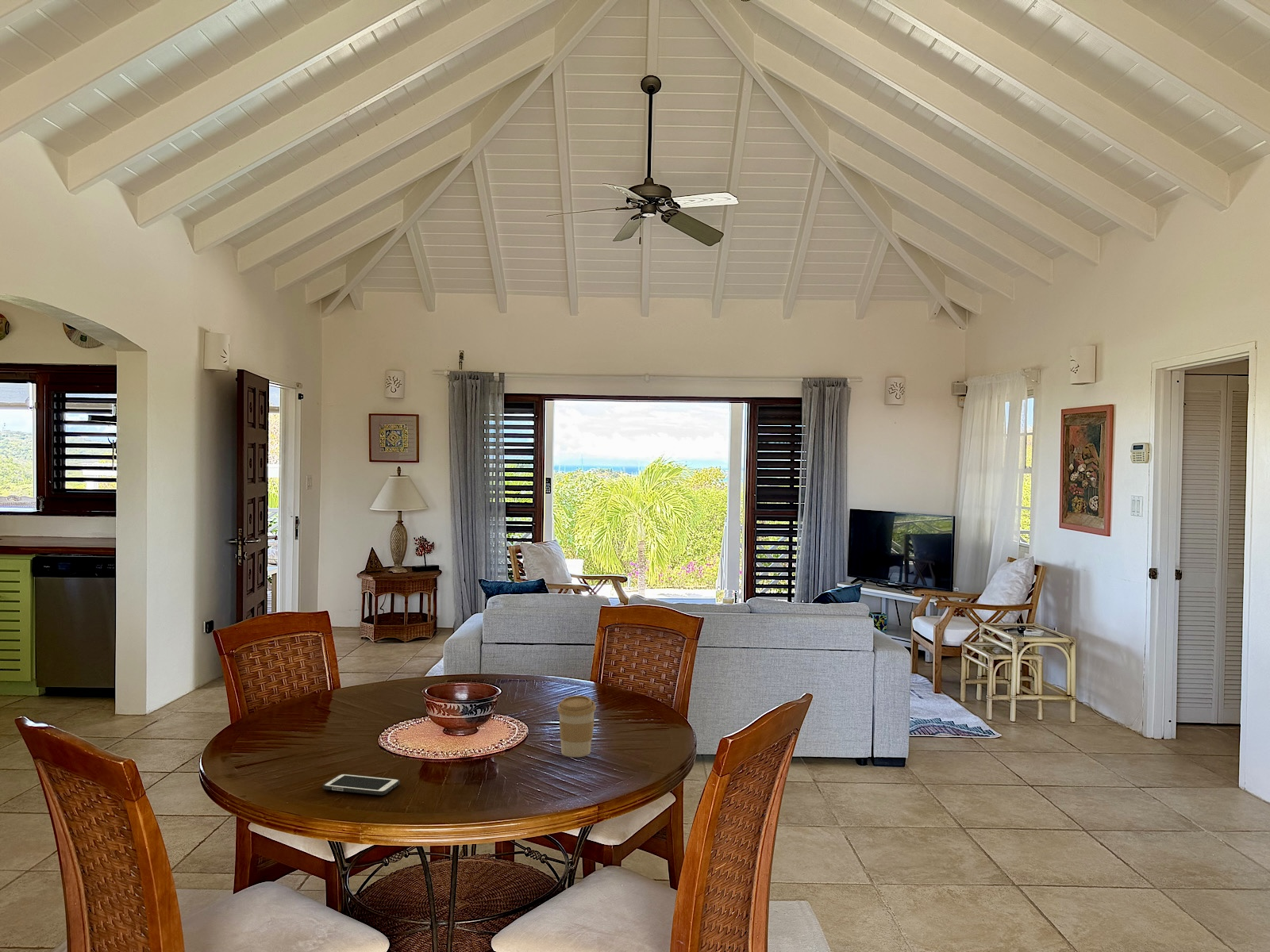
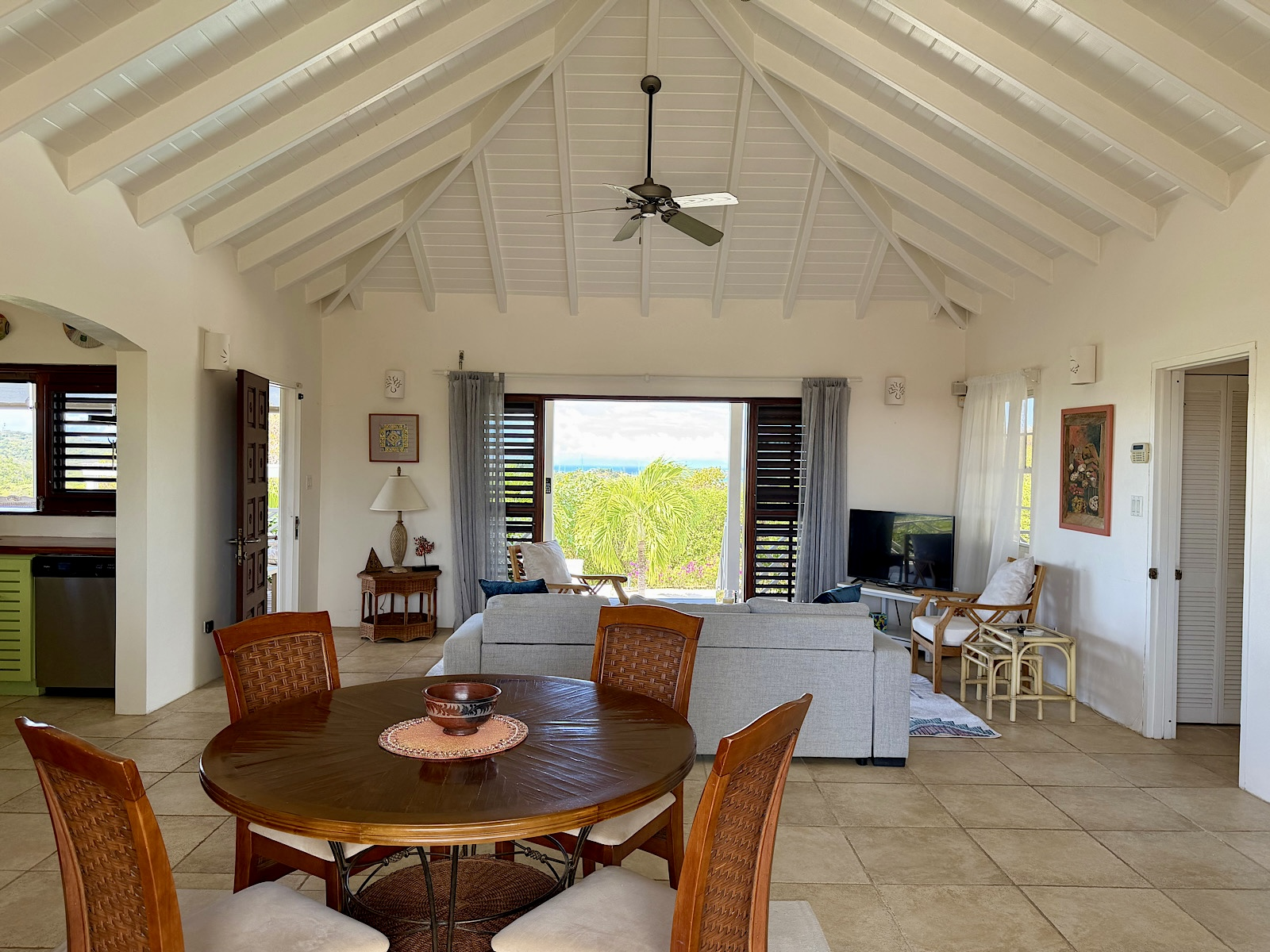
- coffee cup (576, 725)
- cell phone (361, 784)
